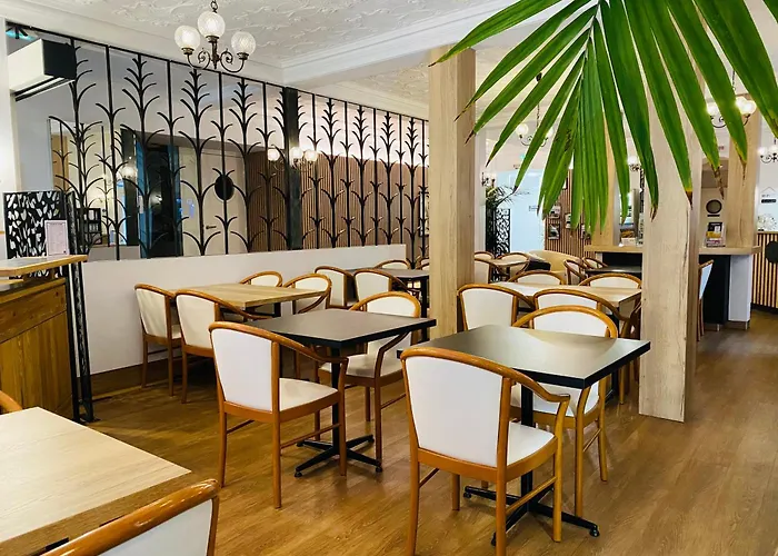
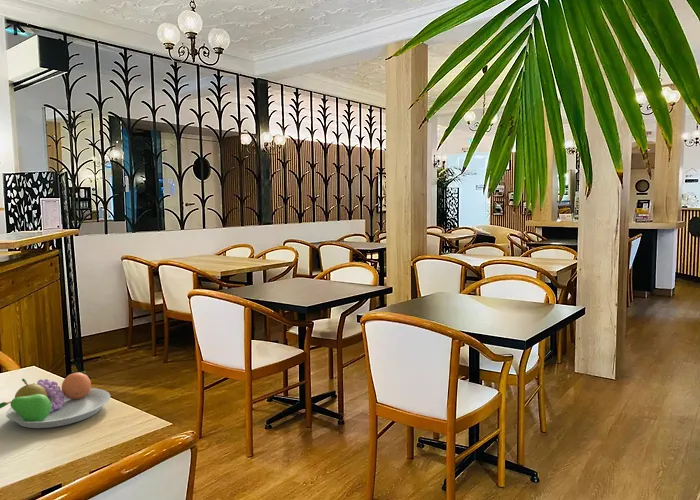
+ fruit bowl (55, 396)
